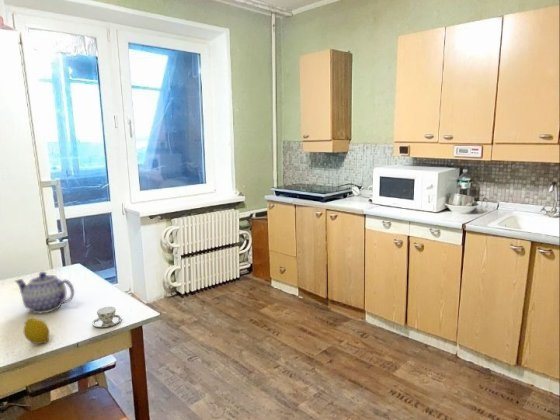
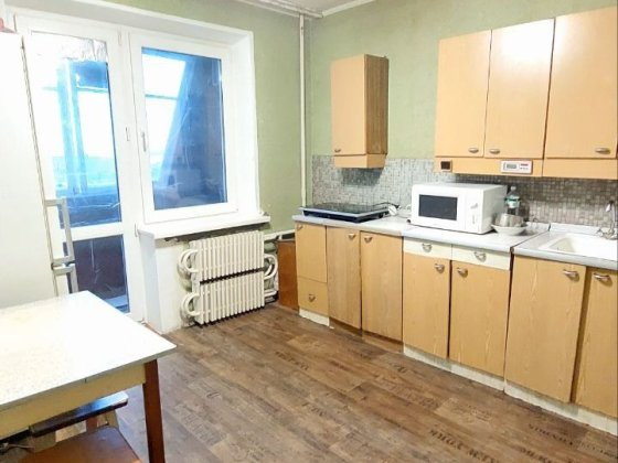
- fruit (36, 330)
- teapot (44, 290)
- teacup (106, 316)
